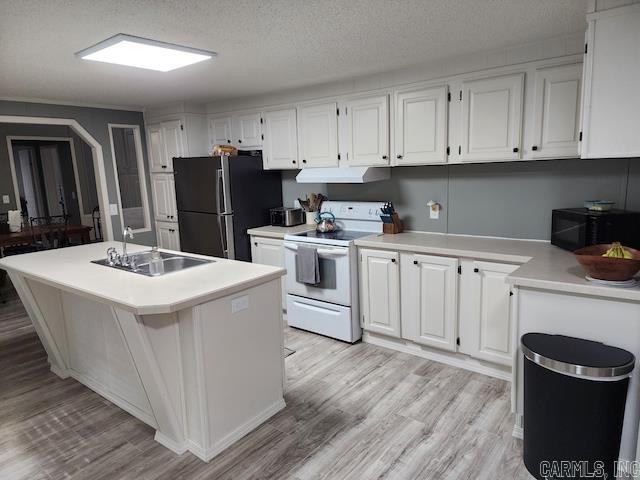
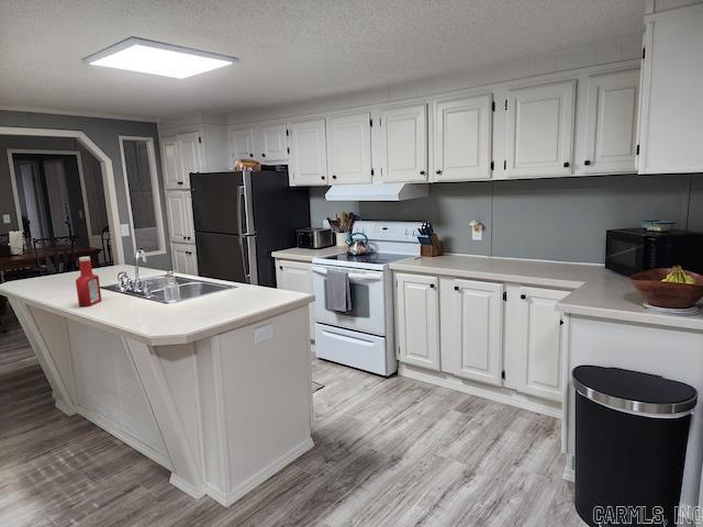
+ soap bottle (87, 280)
